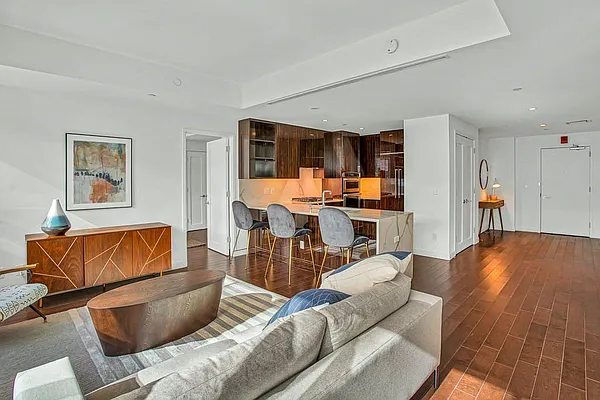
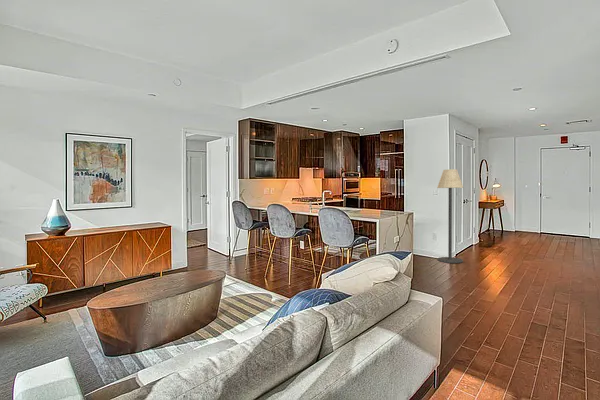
+ floor lamp (450, 215)
